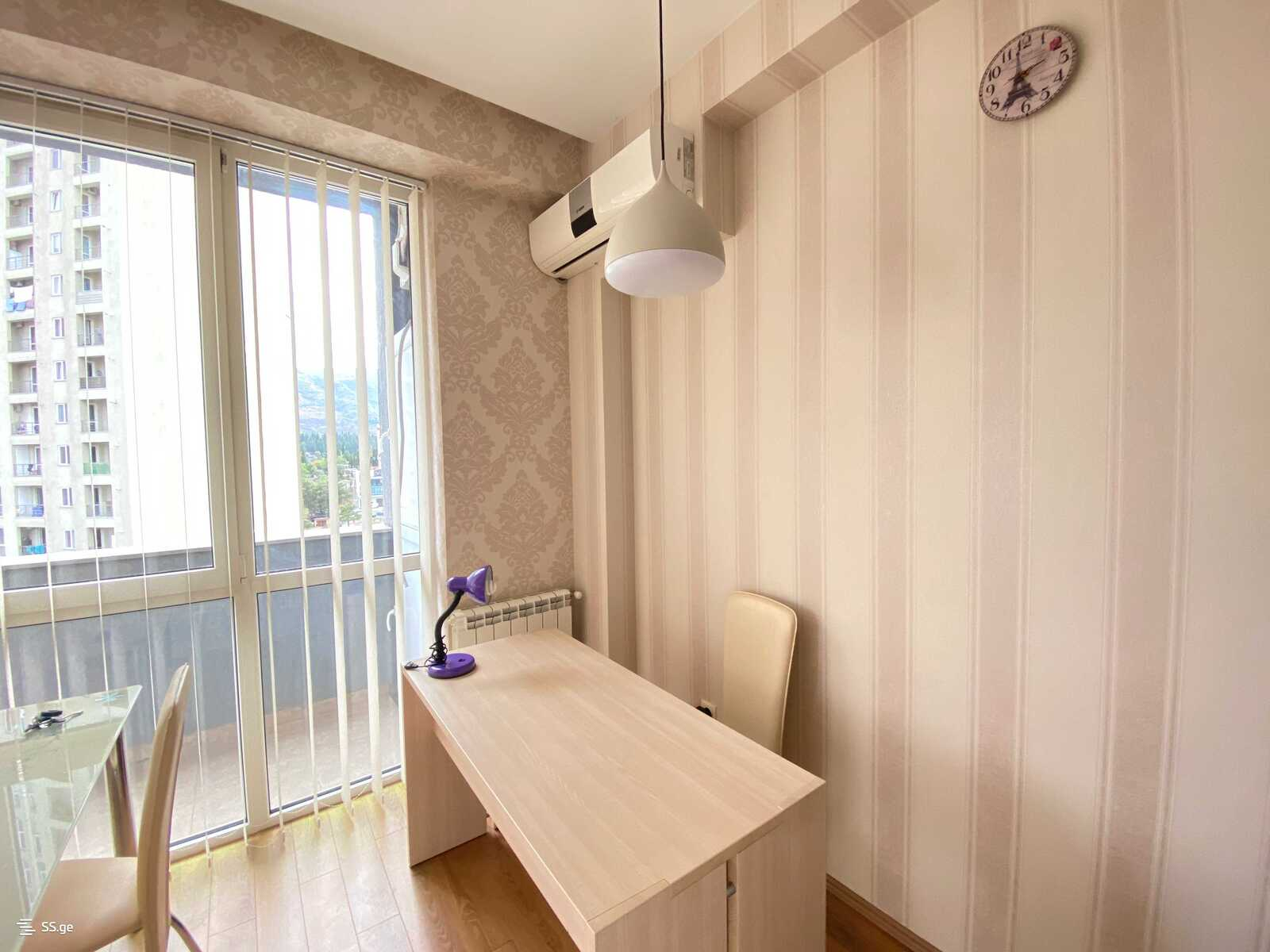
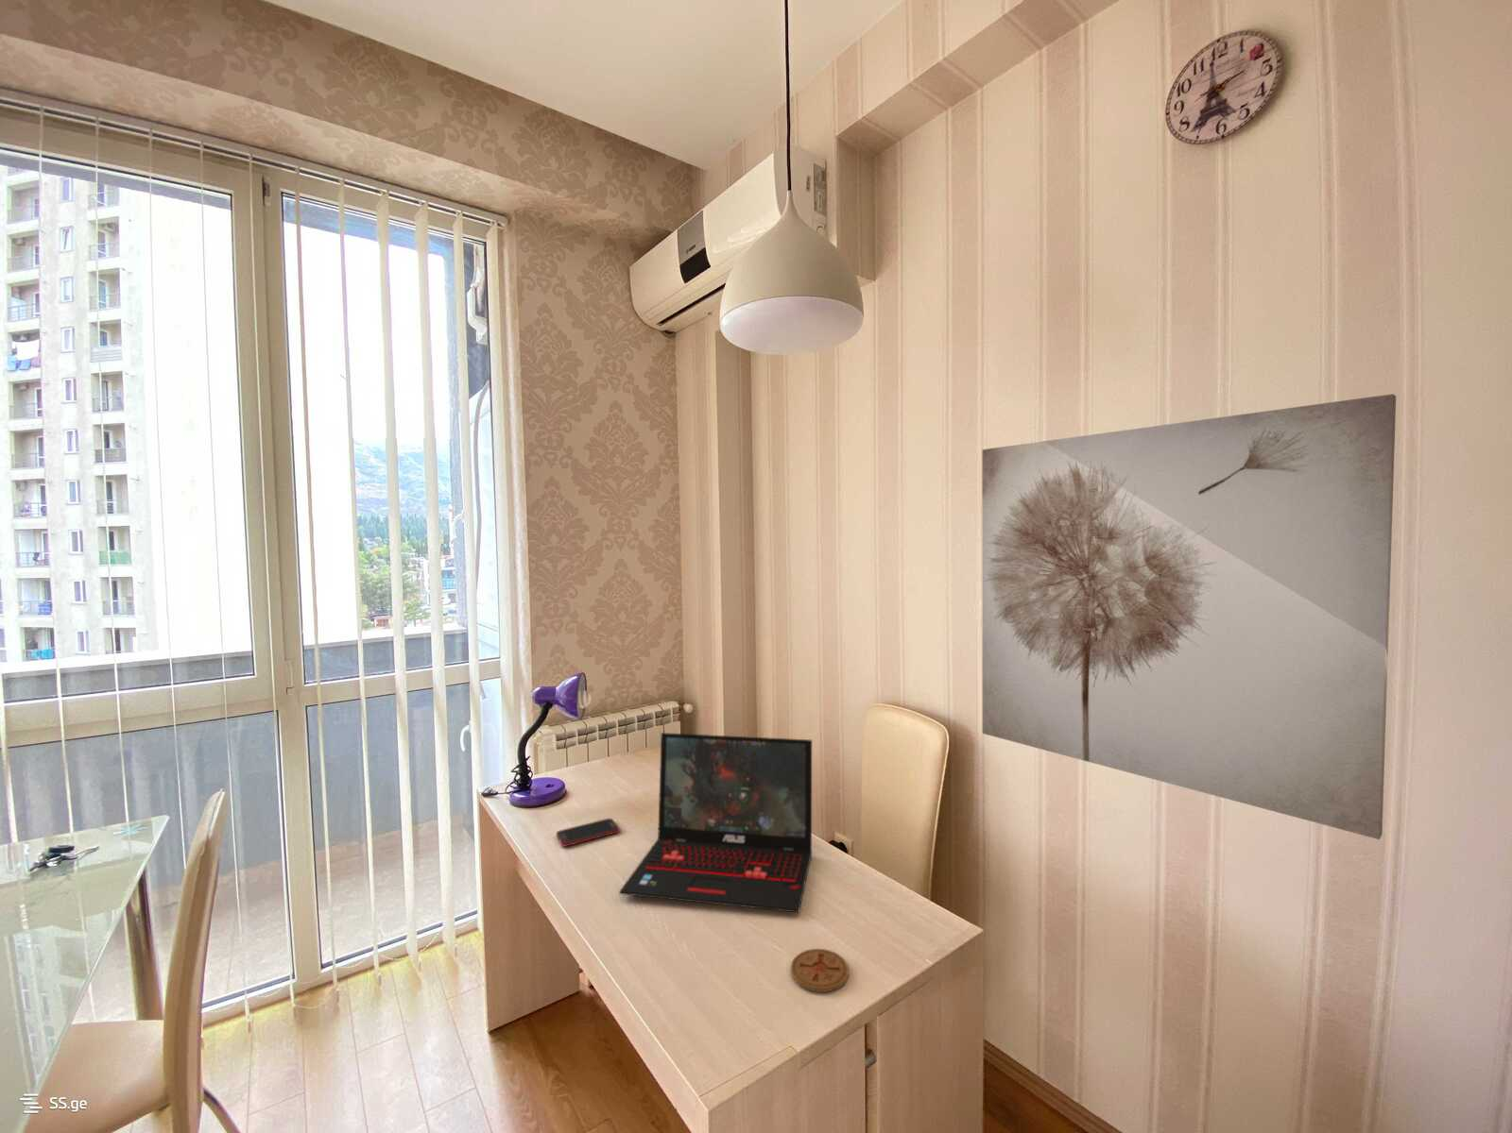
+ coaster (819, 969)
+ wall art (1142, 603)
+ laptop (721, 813)
+ cell phone (588, 832)
